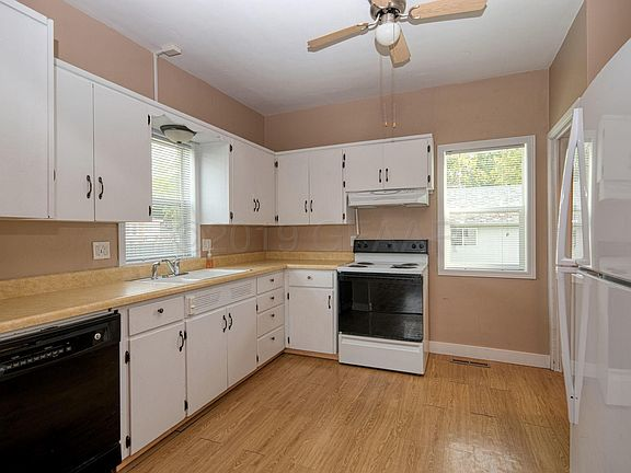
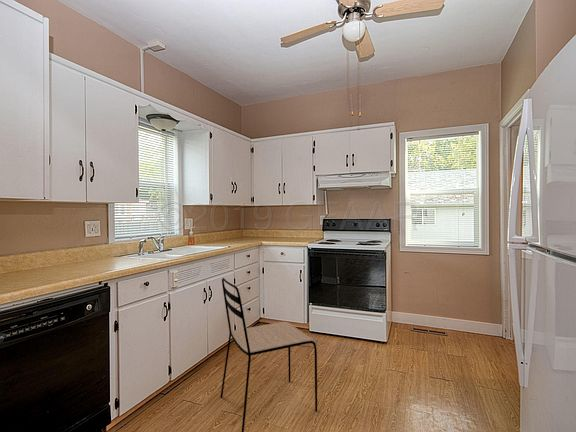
+ dining chair (266, 341)
